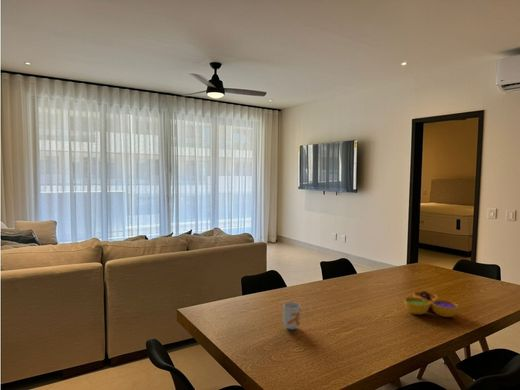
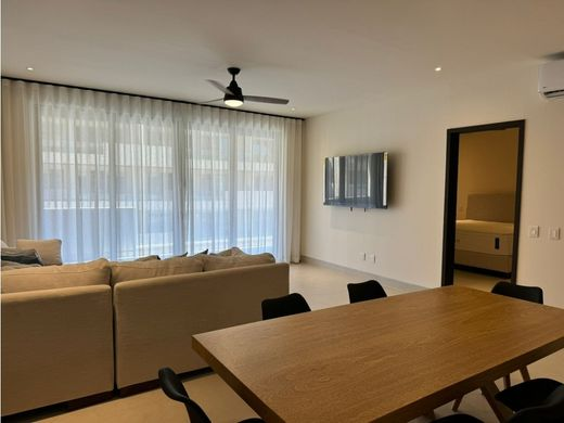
- mug (292, 315)
- decorative bowl (427, 300)
